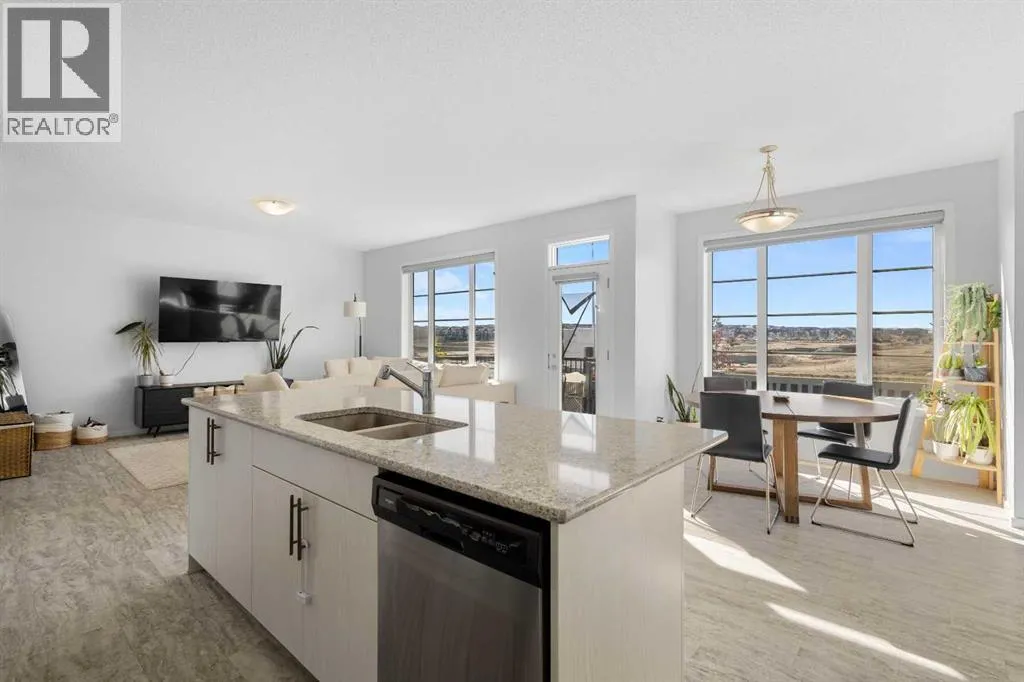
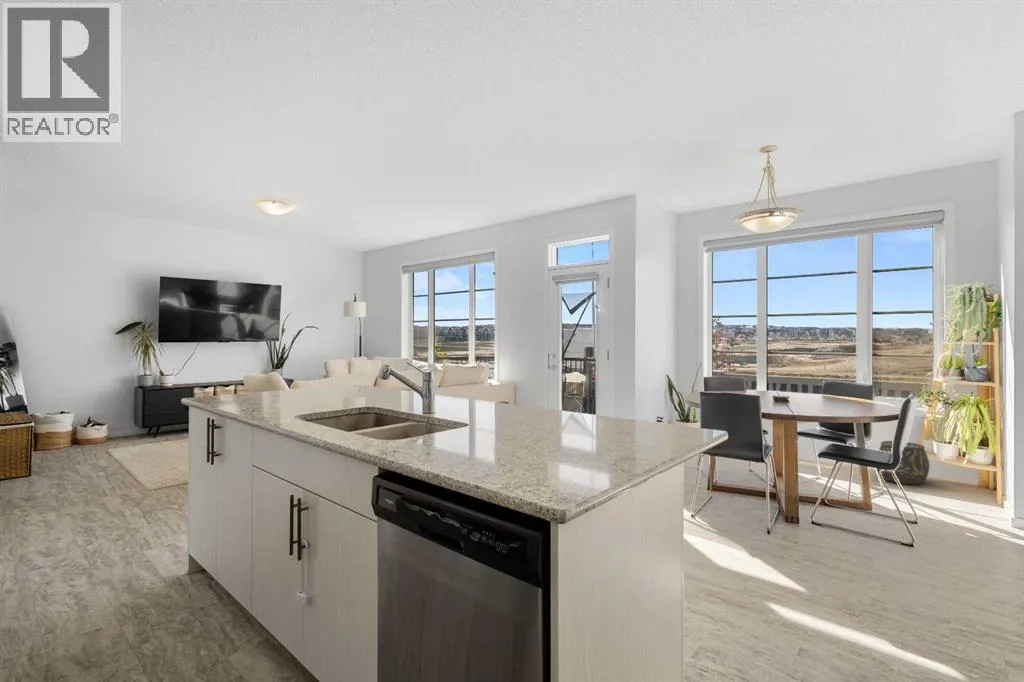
+ woven basket (902, 462)
